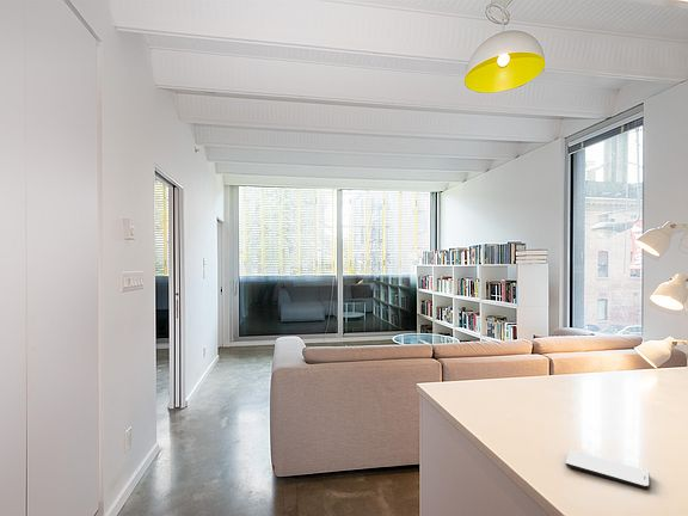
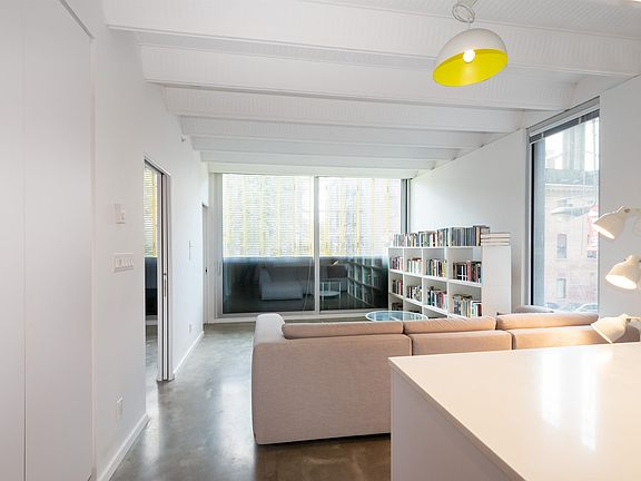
- smartphone (606, 468)
